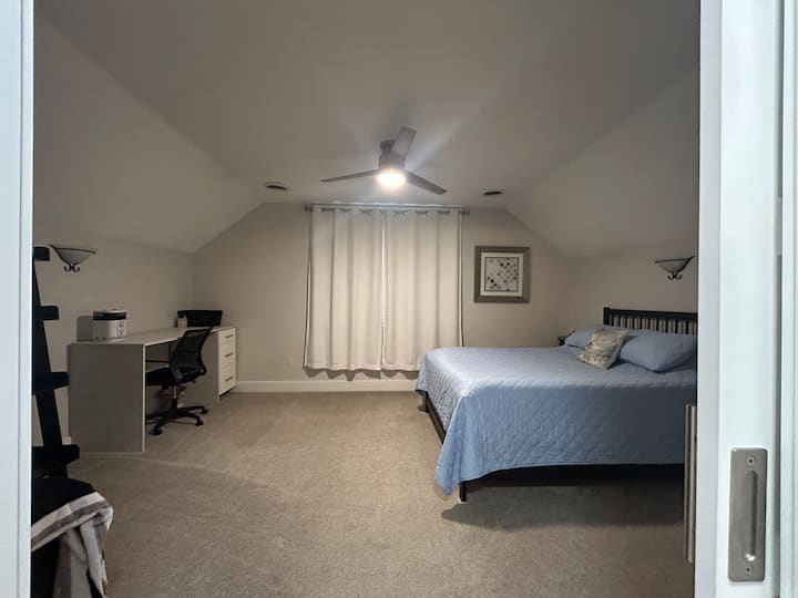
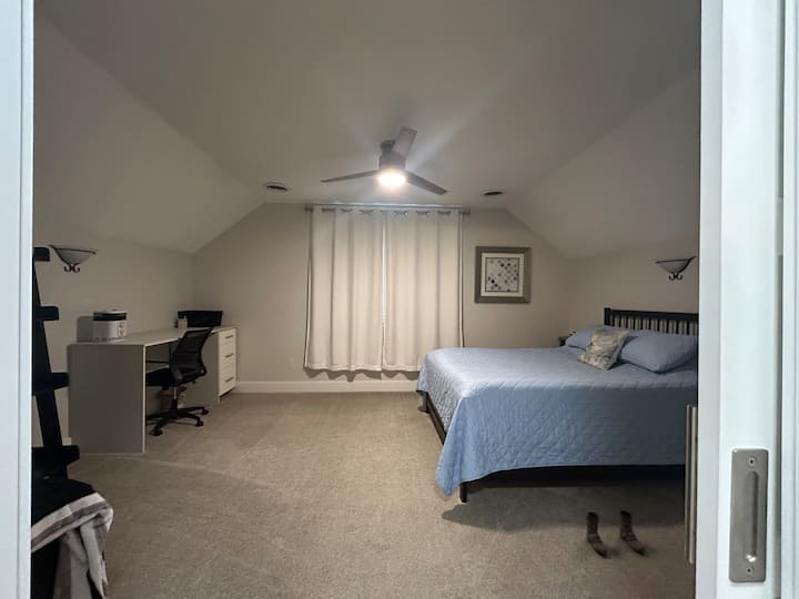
+ boots (619, 531)
